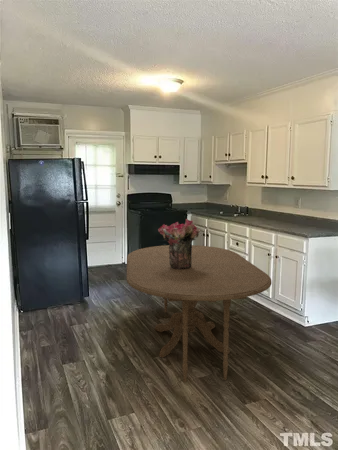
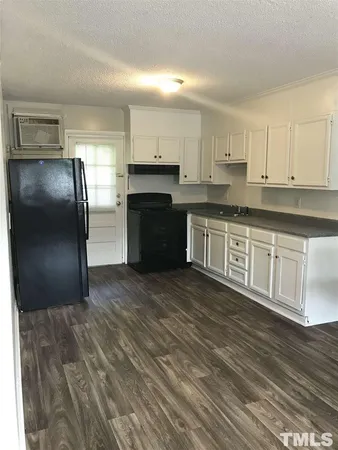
- dining table (189, 302)
- bouquet (179, 242)
